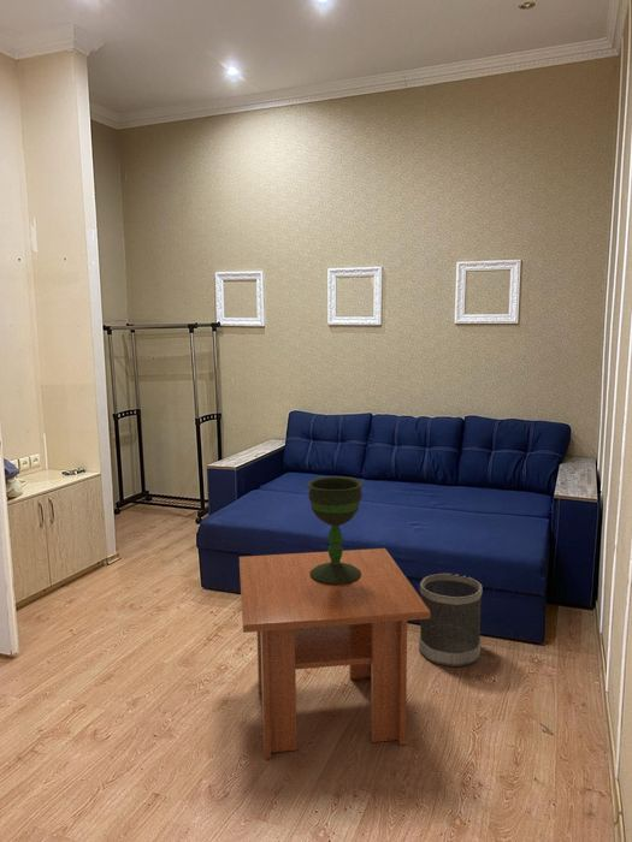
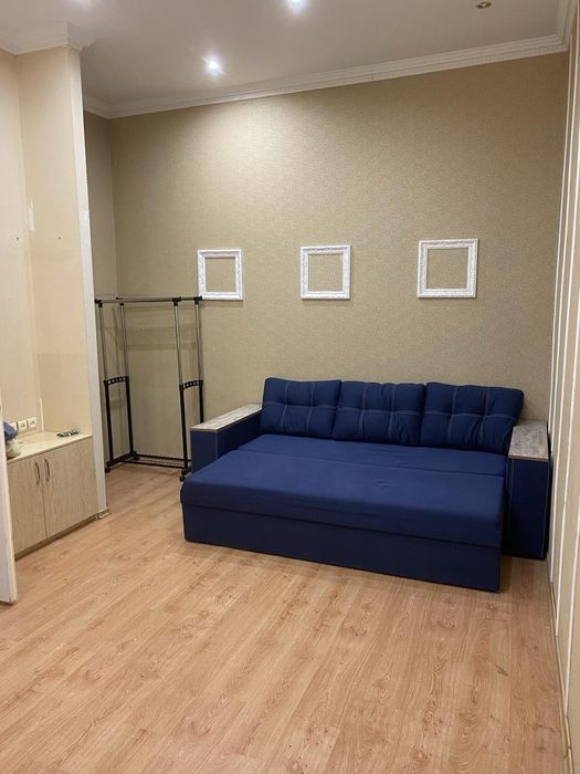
- chalice (335, 528)
- wastebasket (450, 617)
- coffee table (324, 646)
